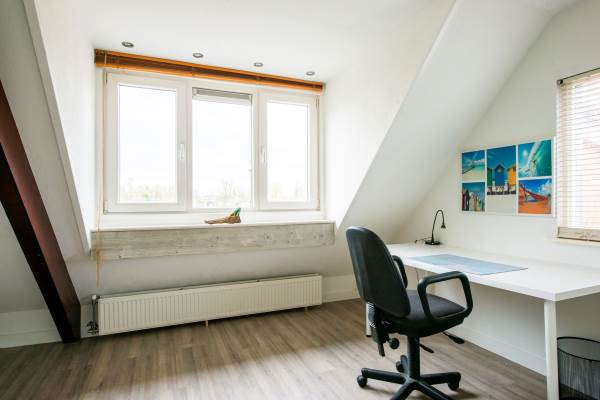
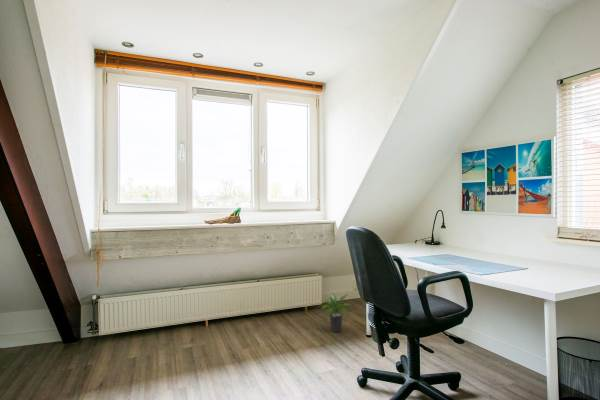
+ potted plant (335, 311)
